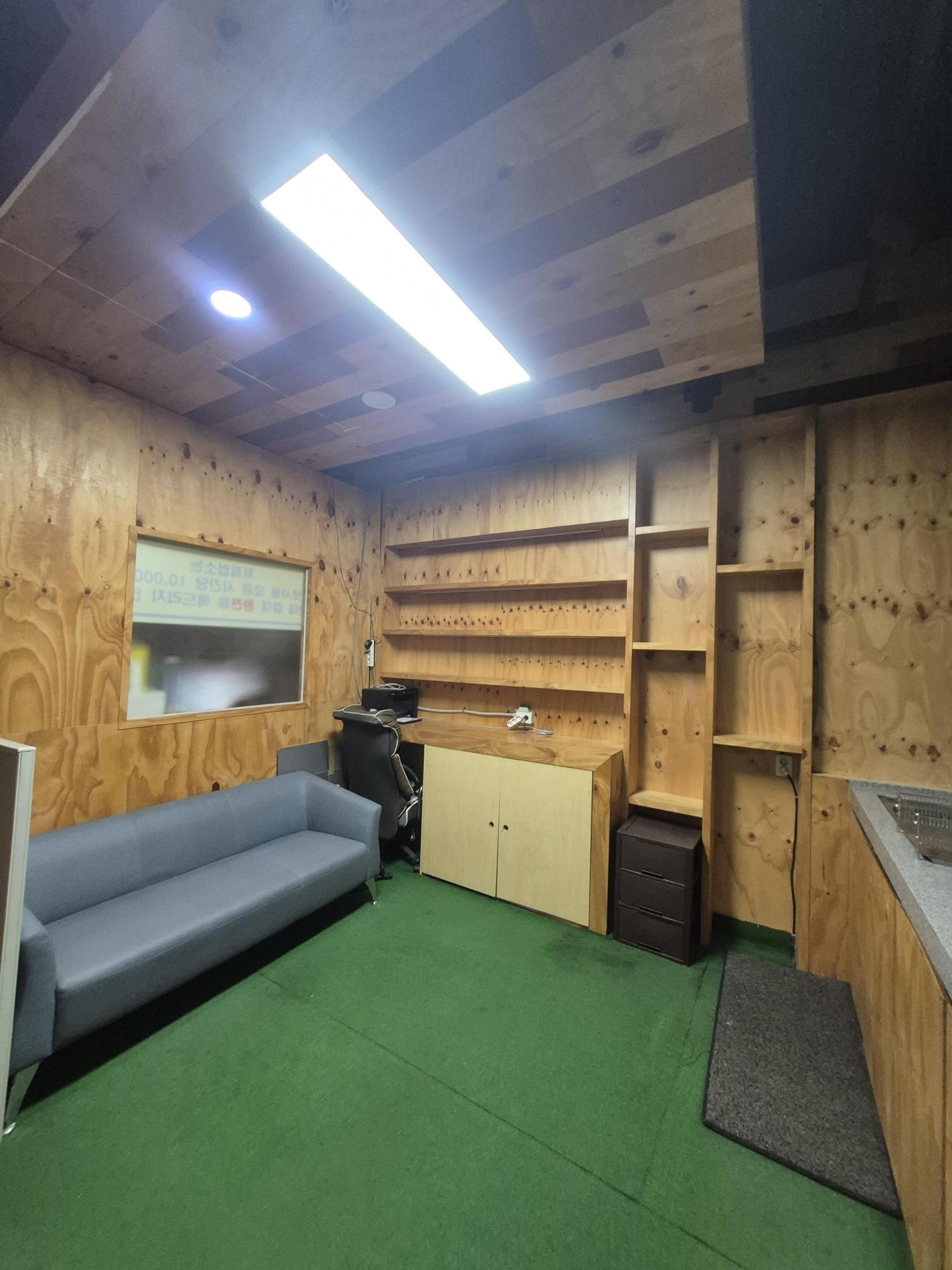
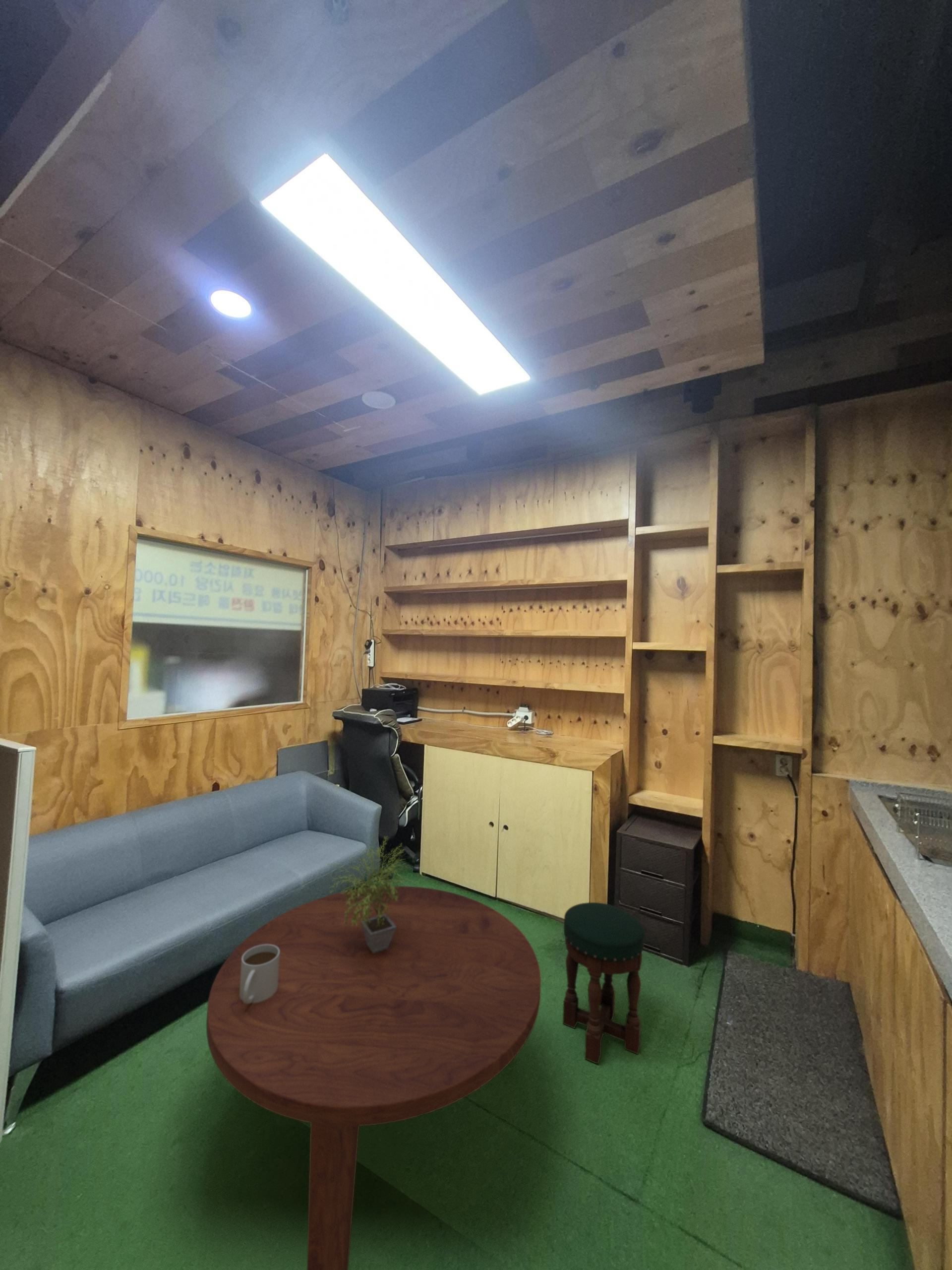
+ potted plant (372, 892)
+ coffee table (381, 1031)
+ mug (256, 977)
+ stool (601, 973)
